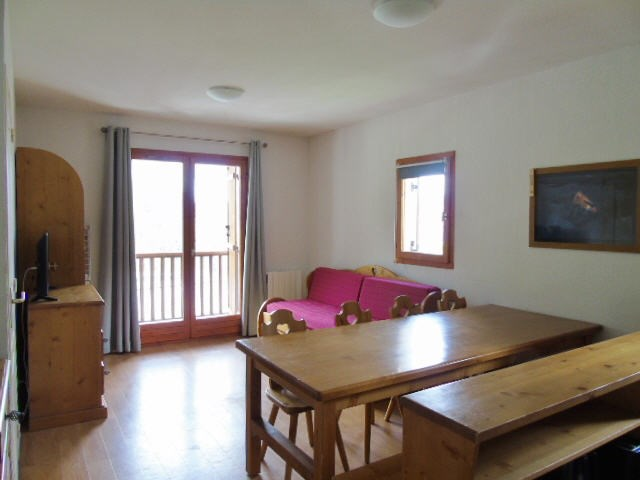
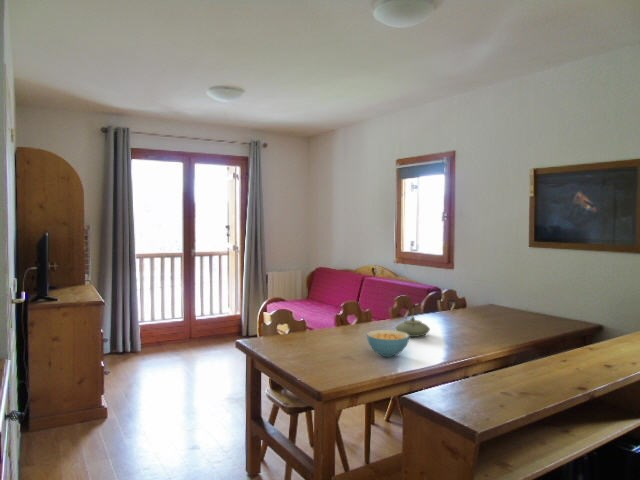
+ cereal bowl (387, 344)
+ teapot (412, 320)
